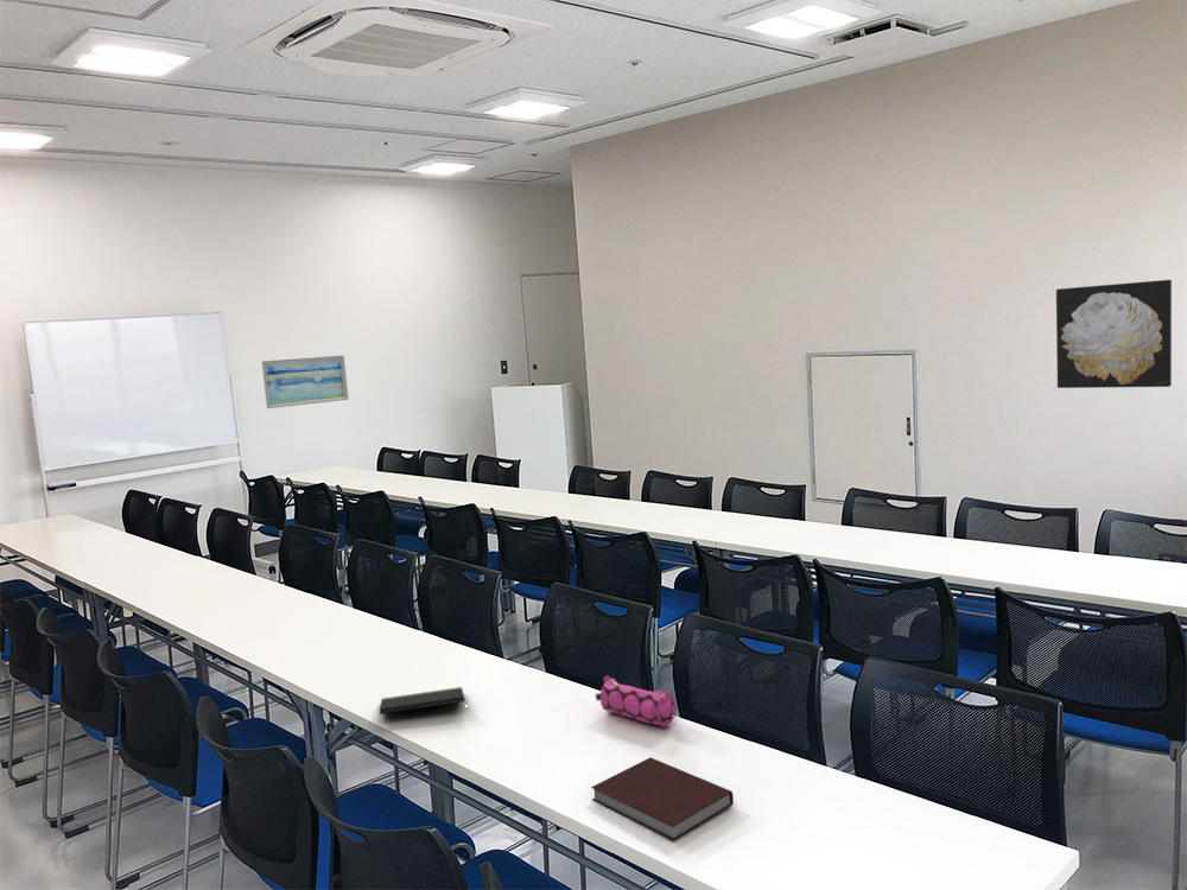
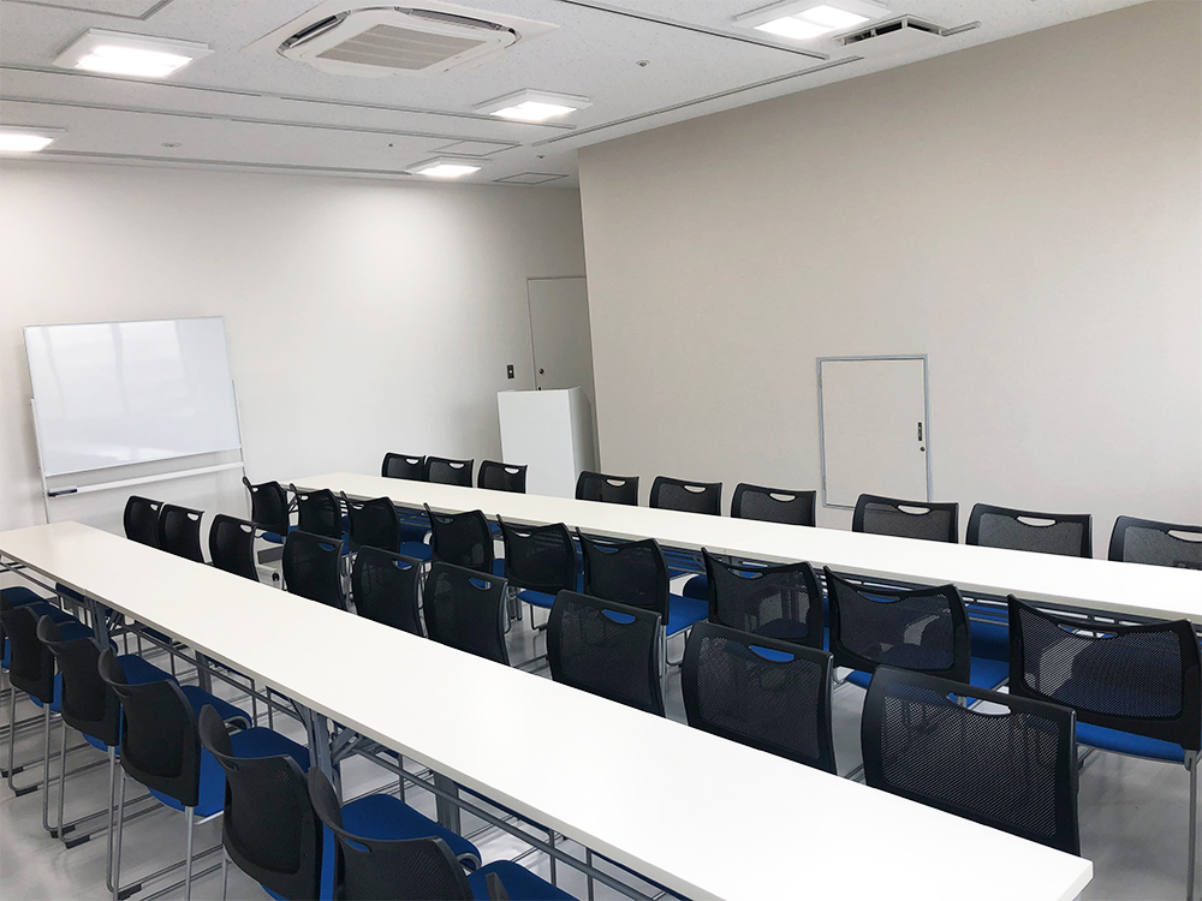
- notebook (661, 795)
- wall art (1111, 336)
- notepad (421, 699)
- pencil case (636, 700)
- wall art (306, 381)
